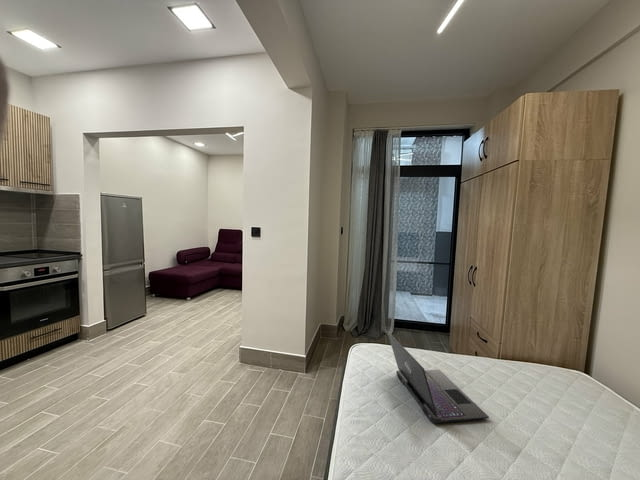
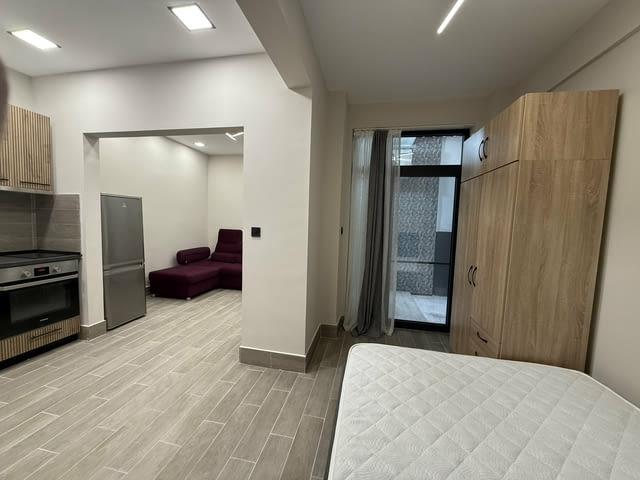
- laptop (432, 370)
